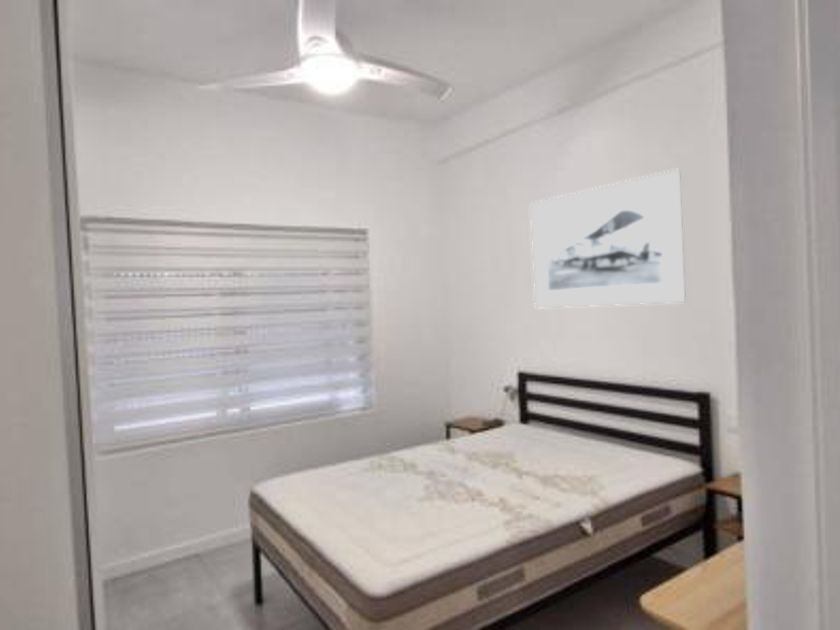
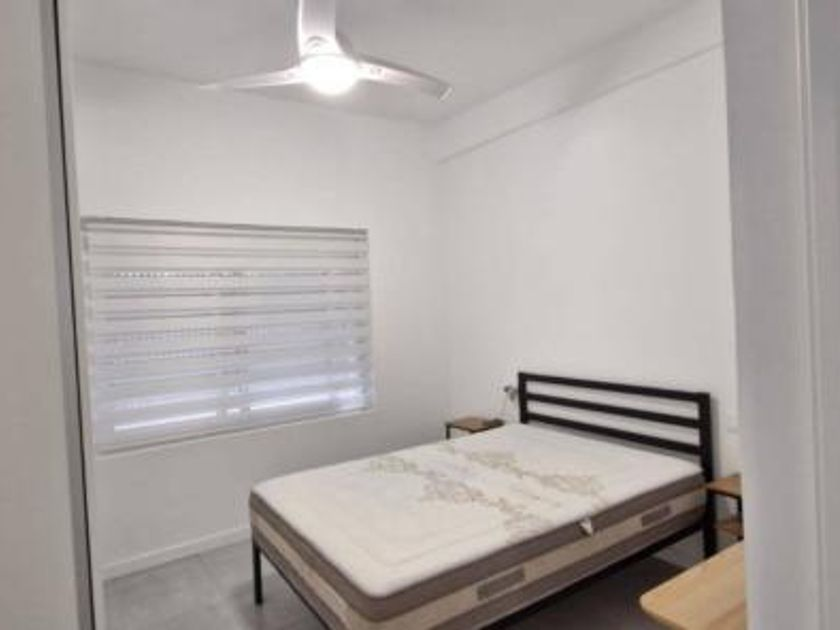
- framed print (599, 247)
